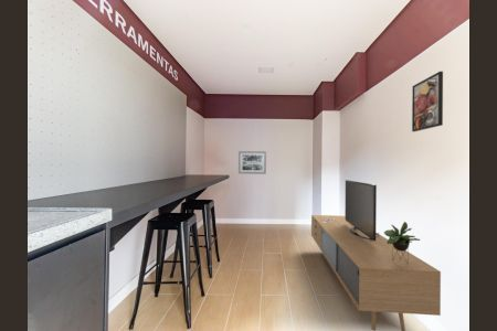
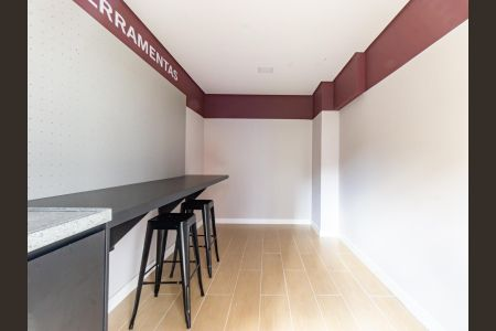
- wall art (252, 162)
- media console (353, 231)
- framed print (425, 104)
